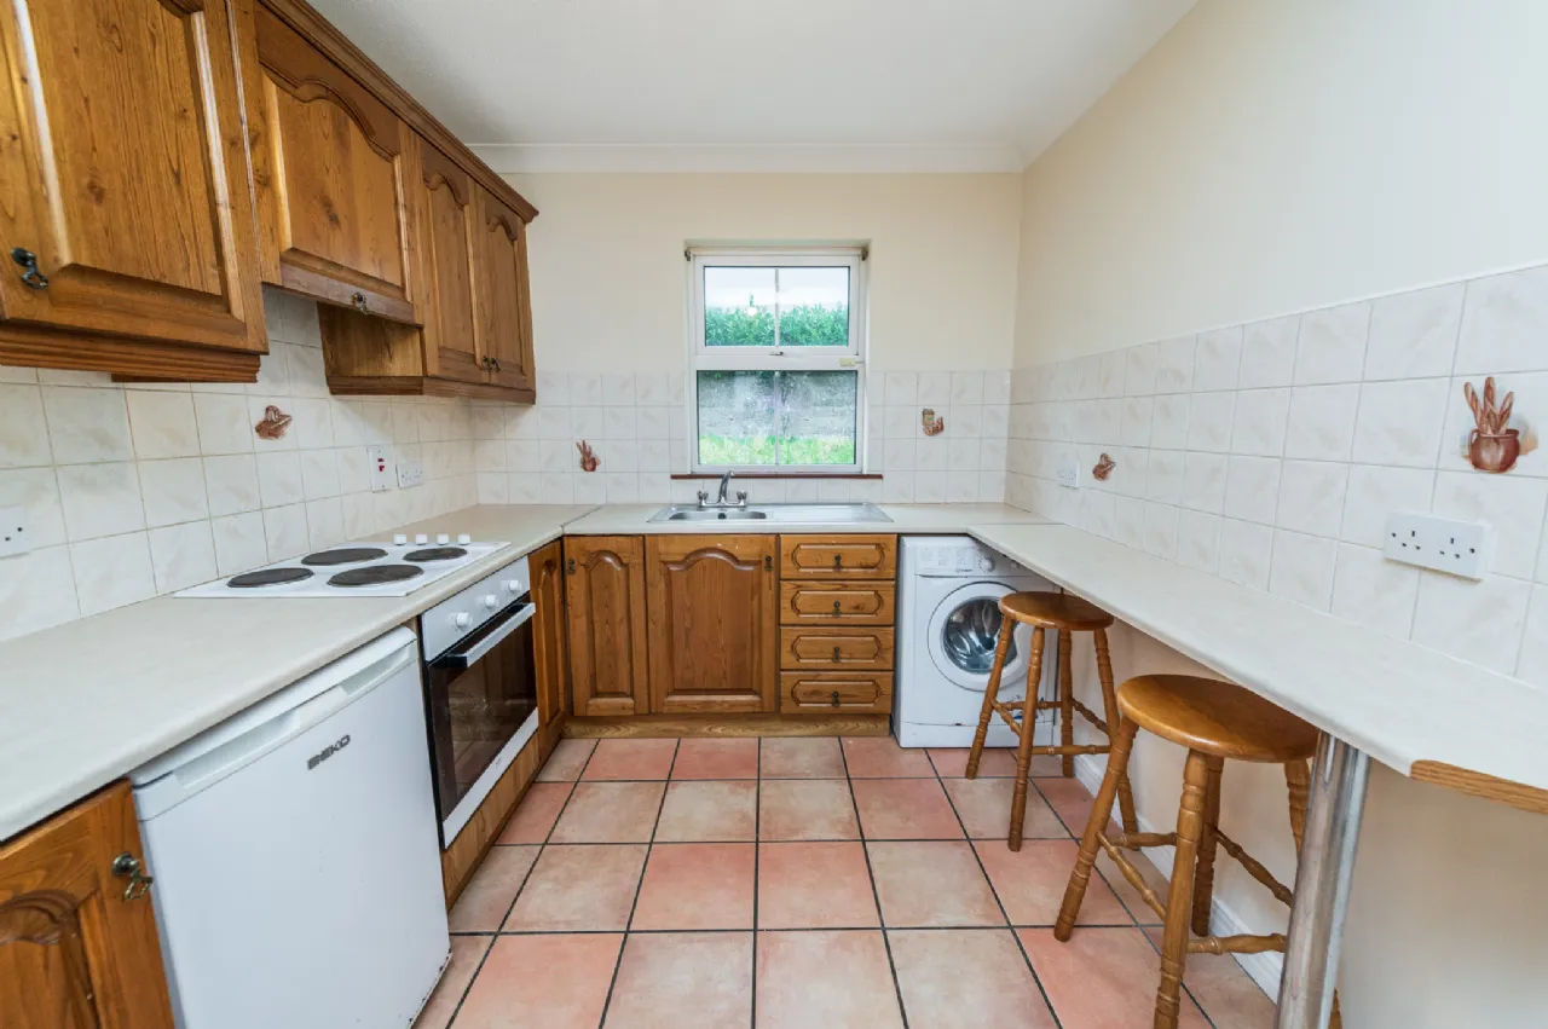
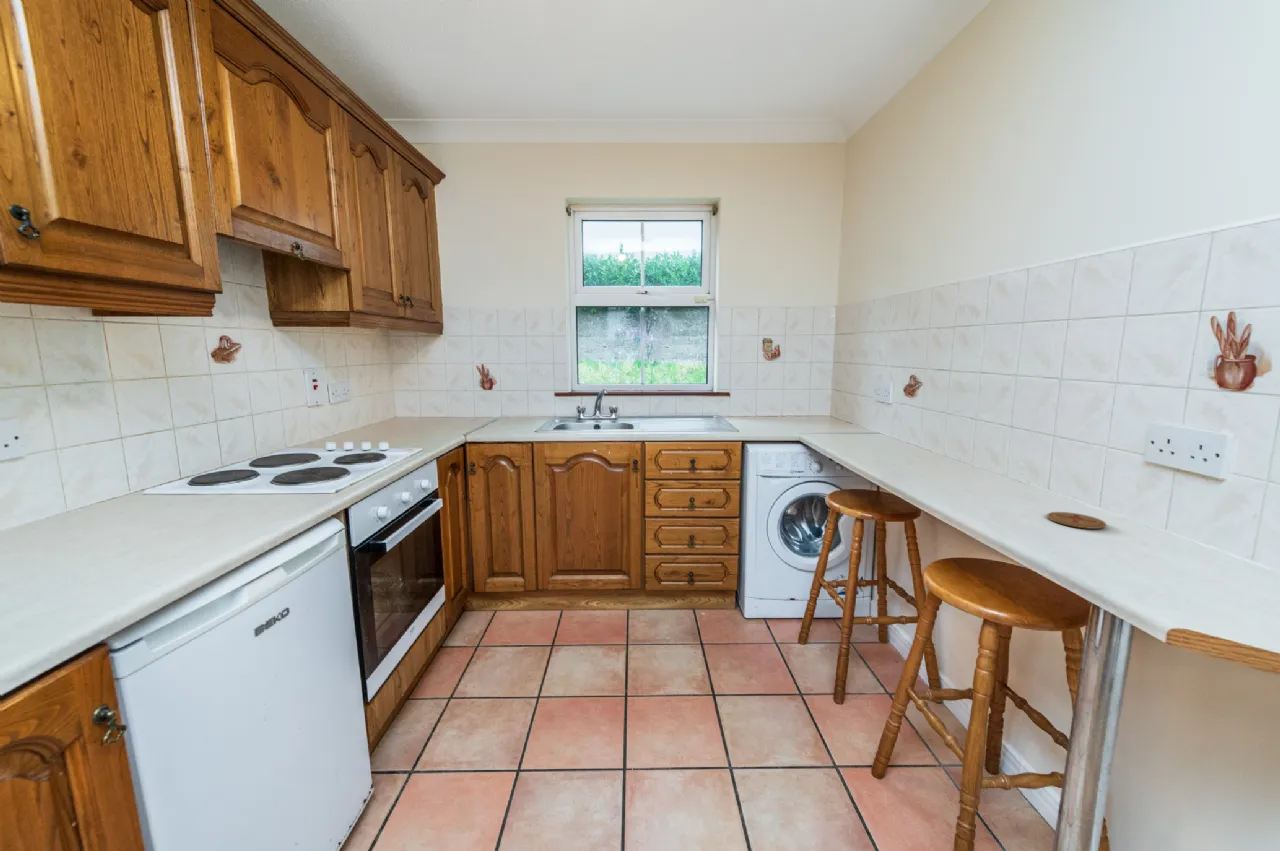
+ coaster (1075, 519)
